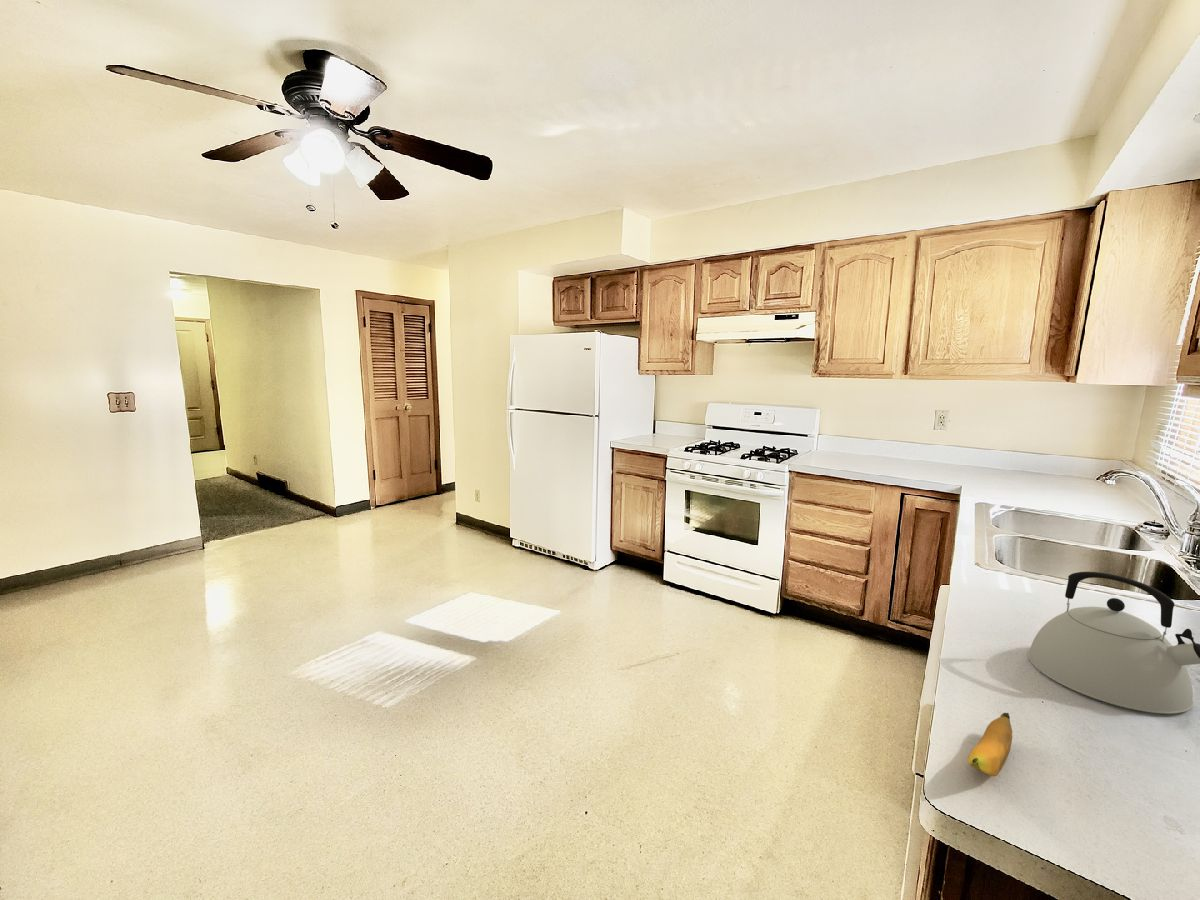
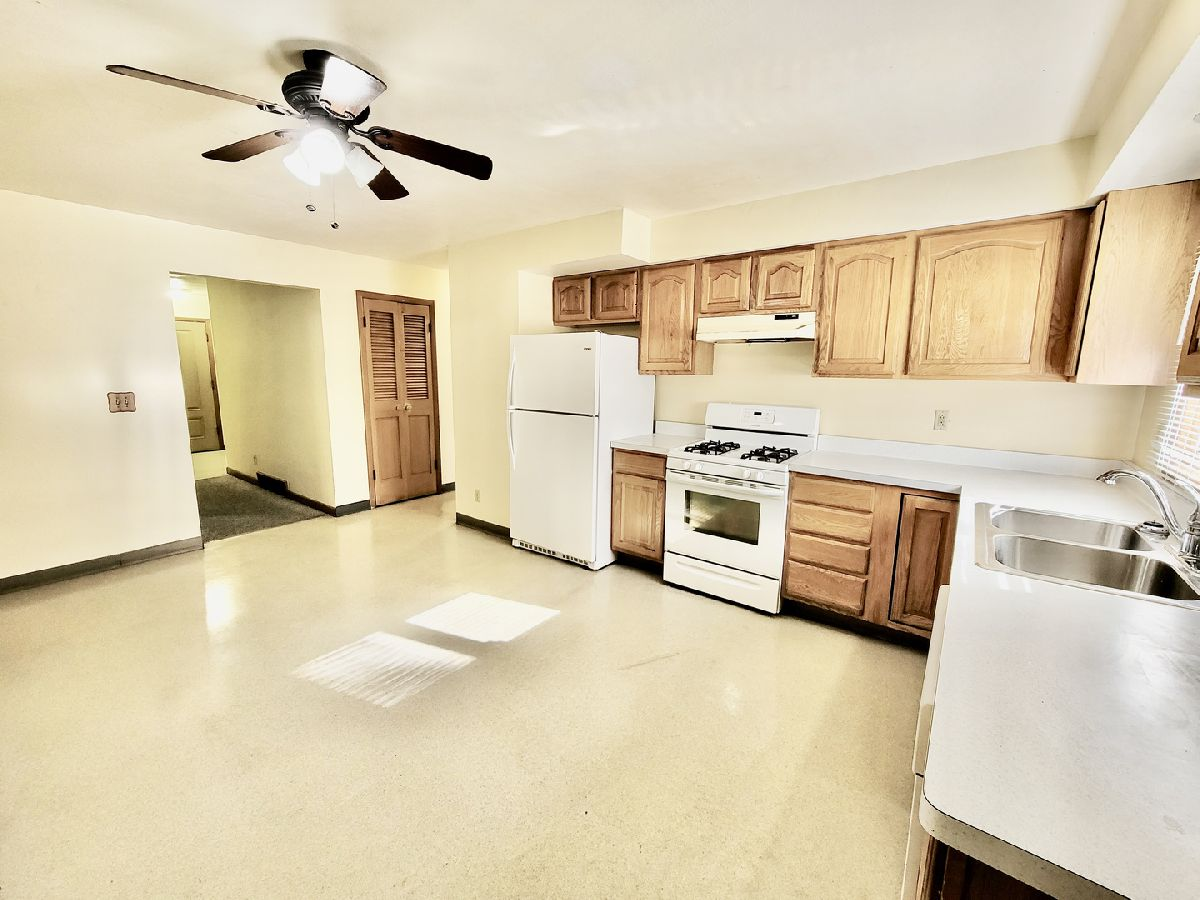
- banana (990, 745)
- kettle (1115, 628)
